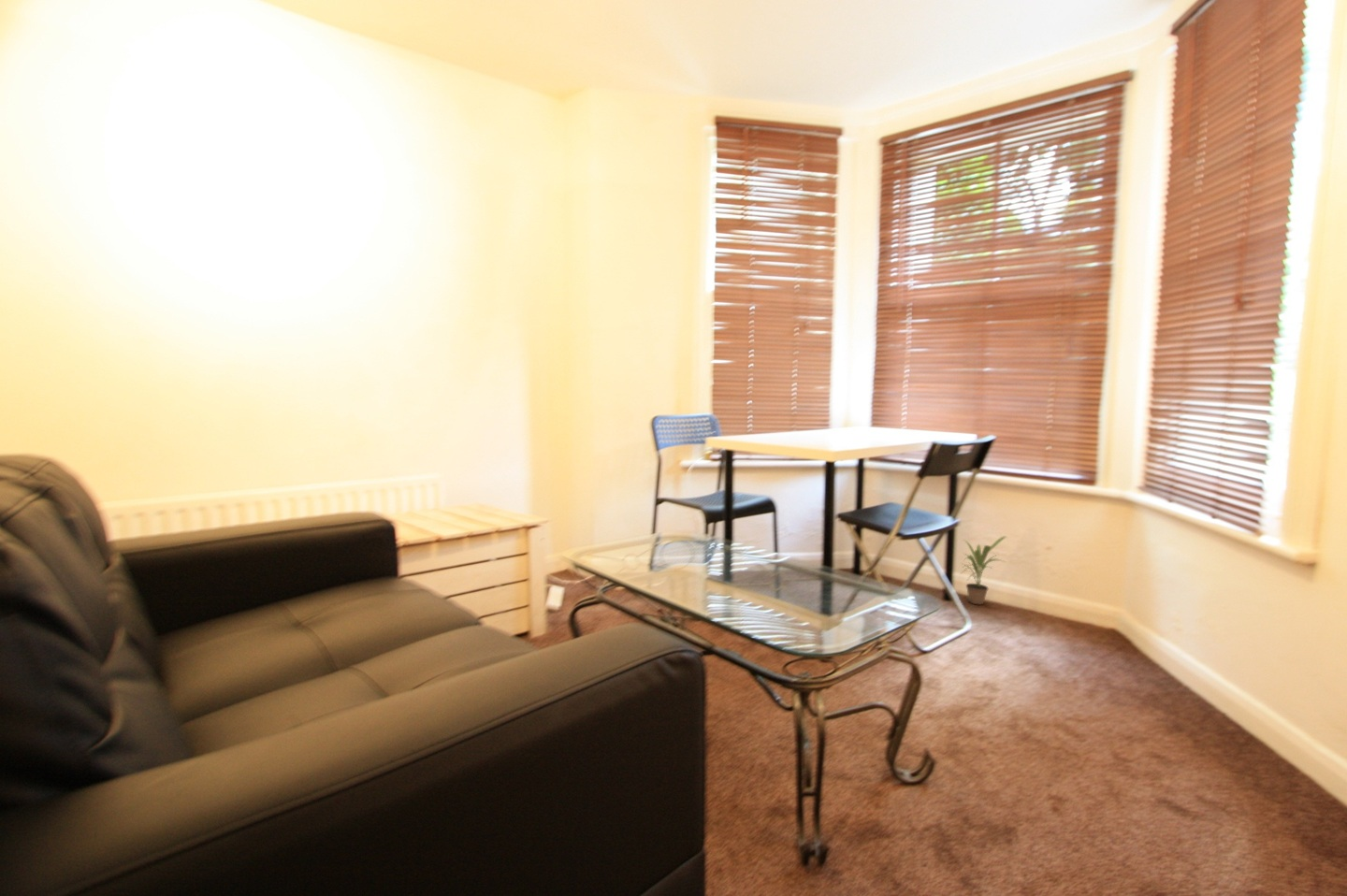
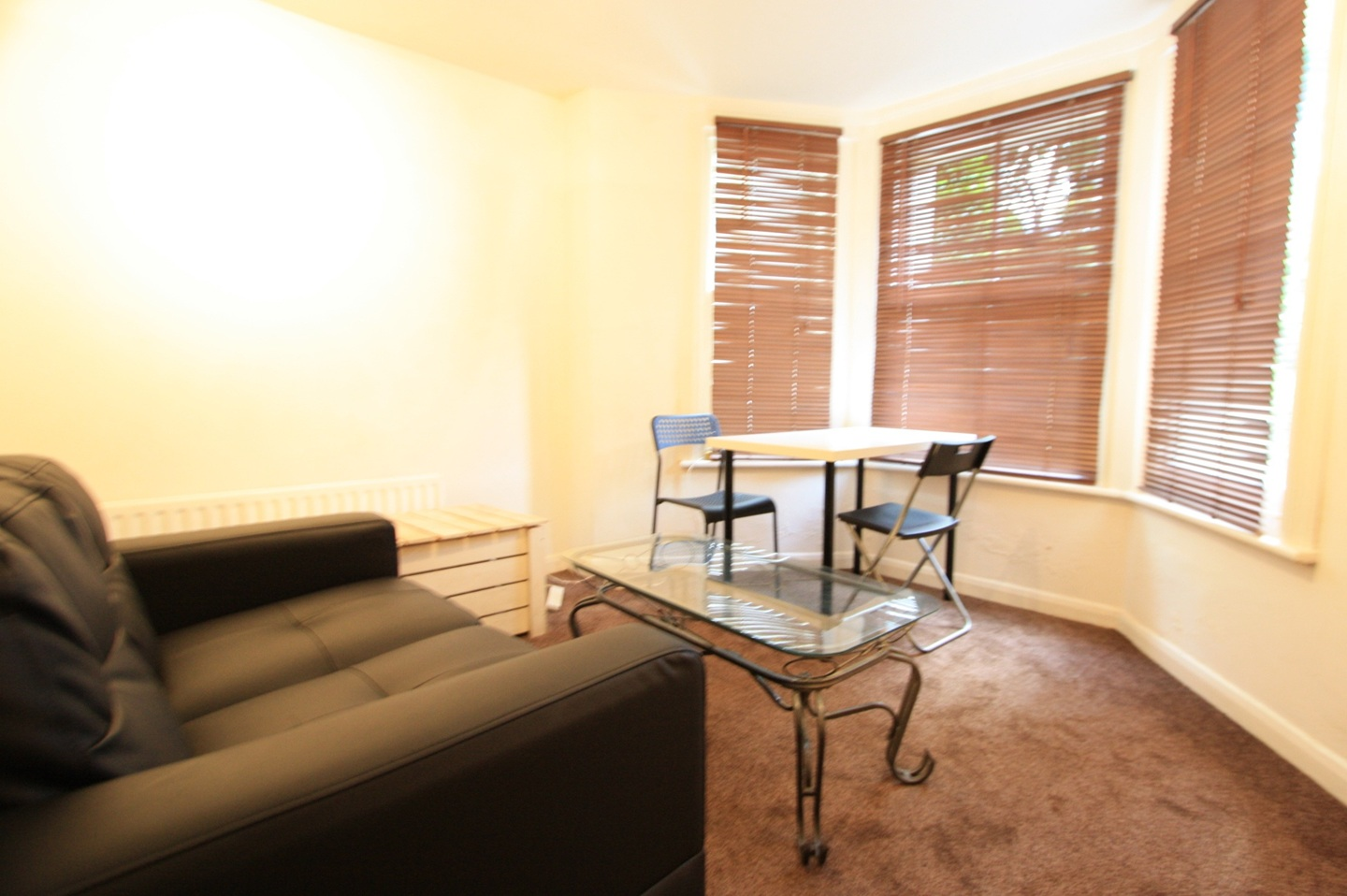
- potted plant (980, 571)
